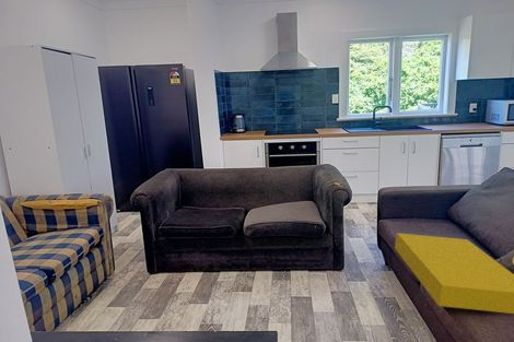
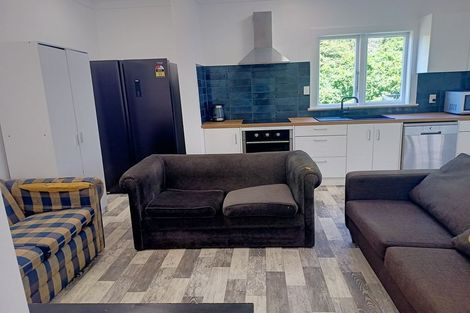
- cushion (455, 267)
